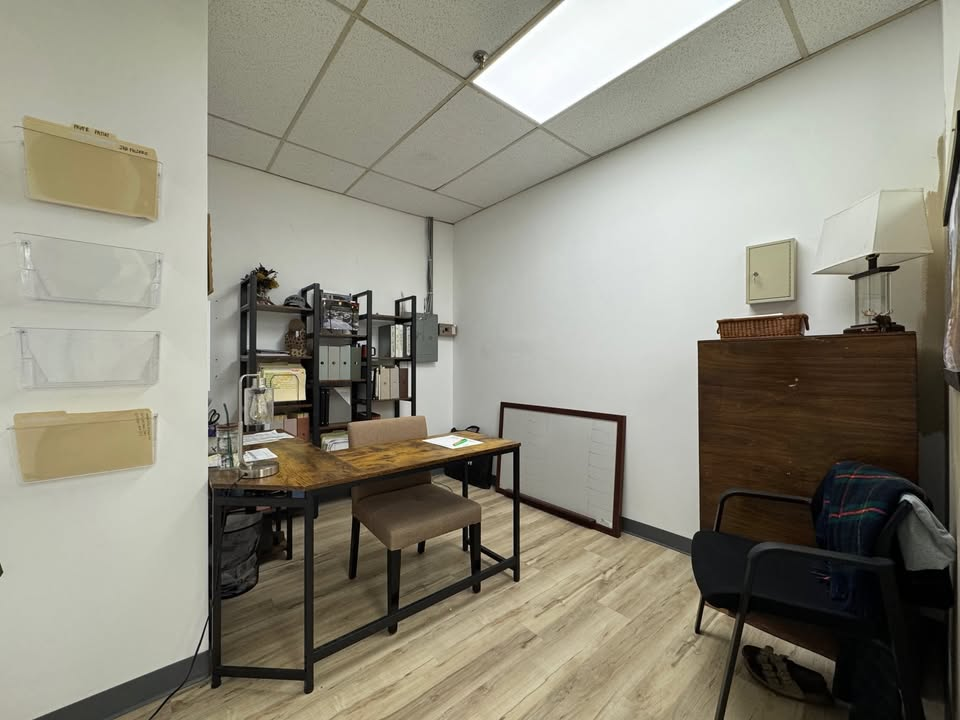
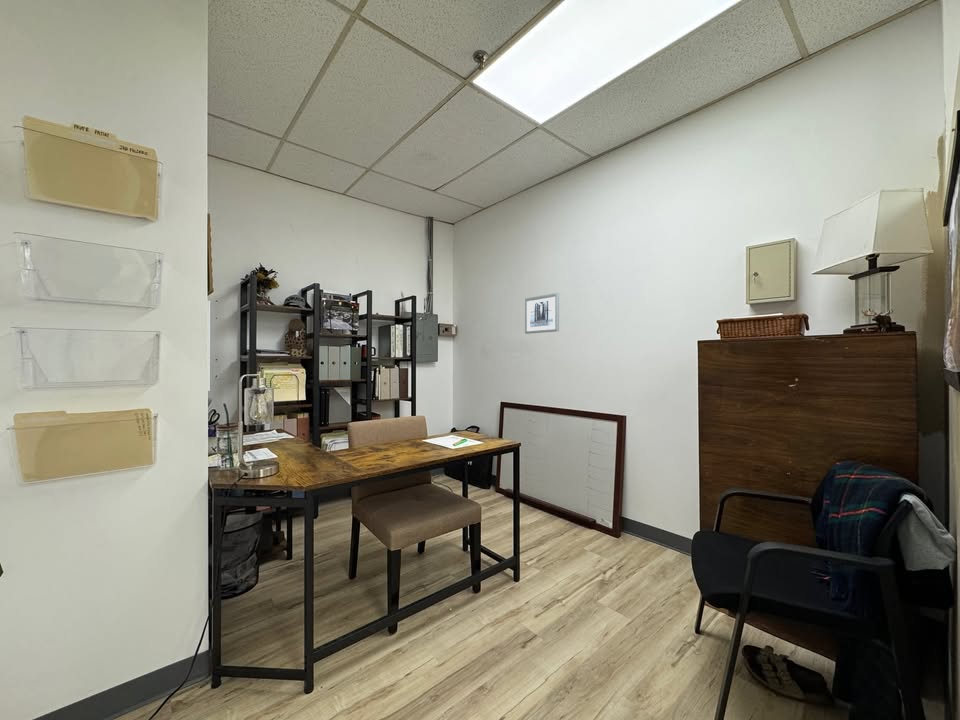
+ wall art (541, 314)
